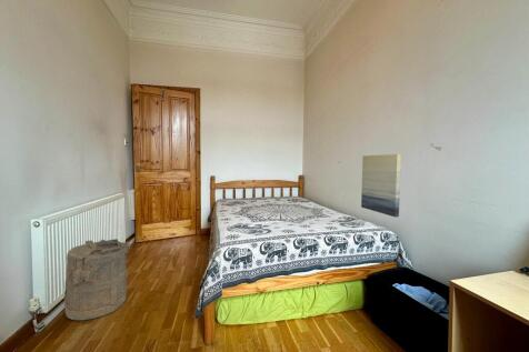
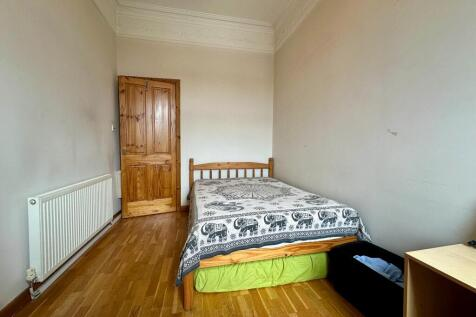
- wall art (379, 183)
- laundry hamper (94, 274)
